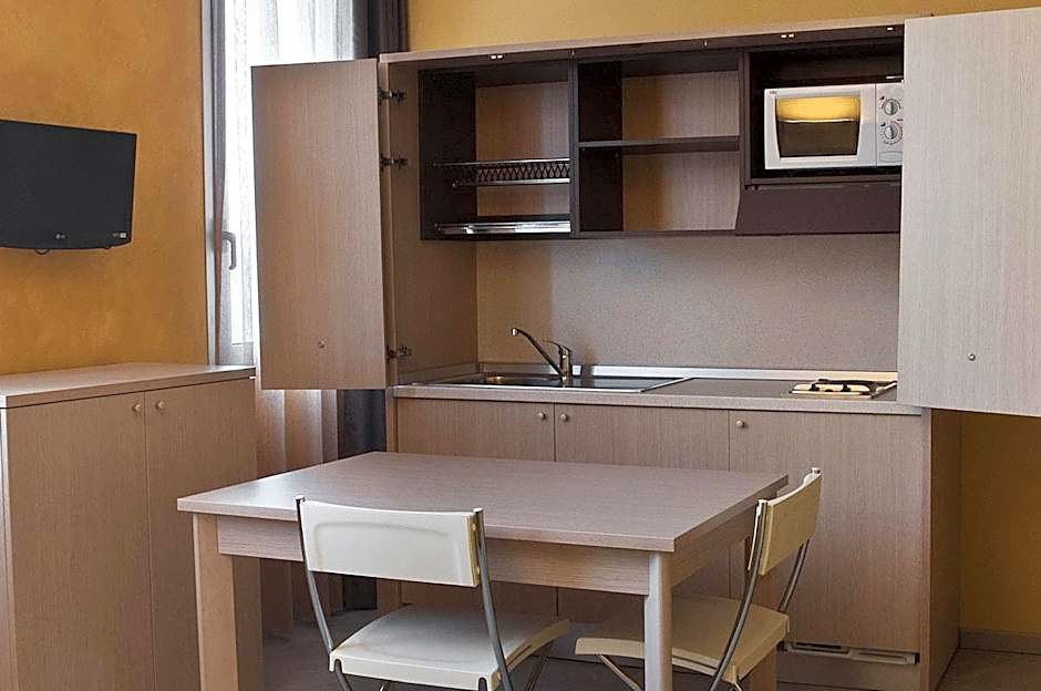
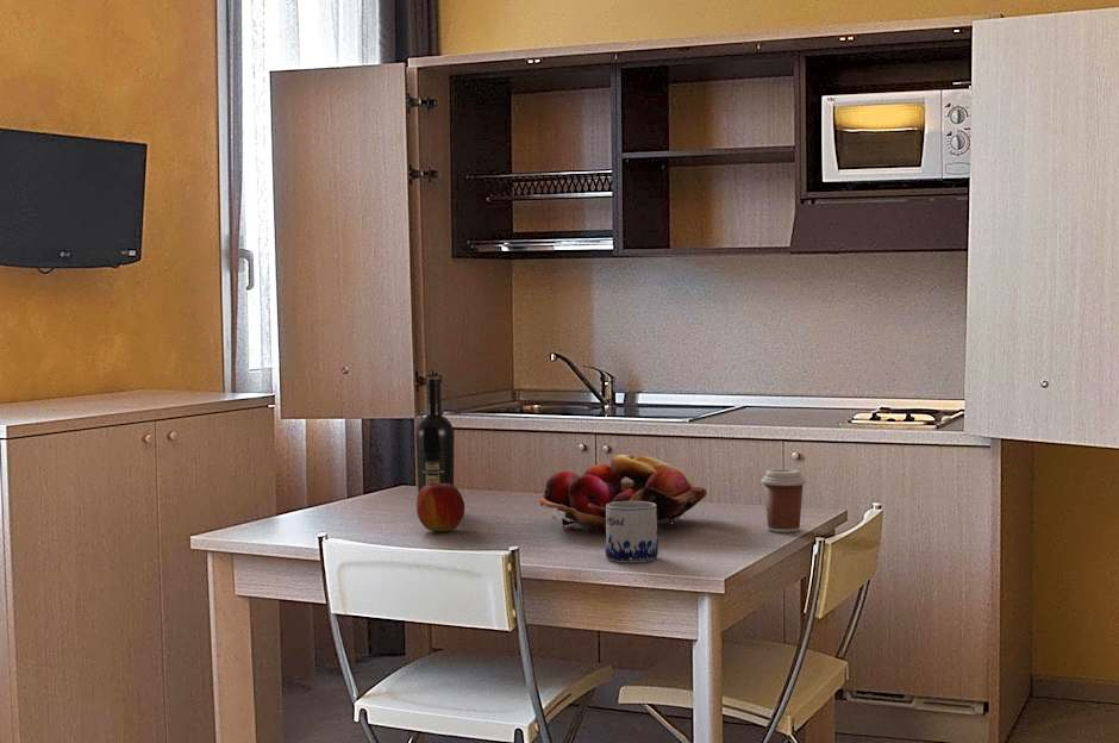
+ mug (627, 530)
+ coffee cup (783, 500)
+ apple (440, 506)
+ wine bottle (435, 445)
+ fruit basket (624, 491)
